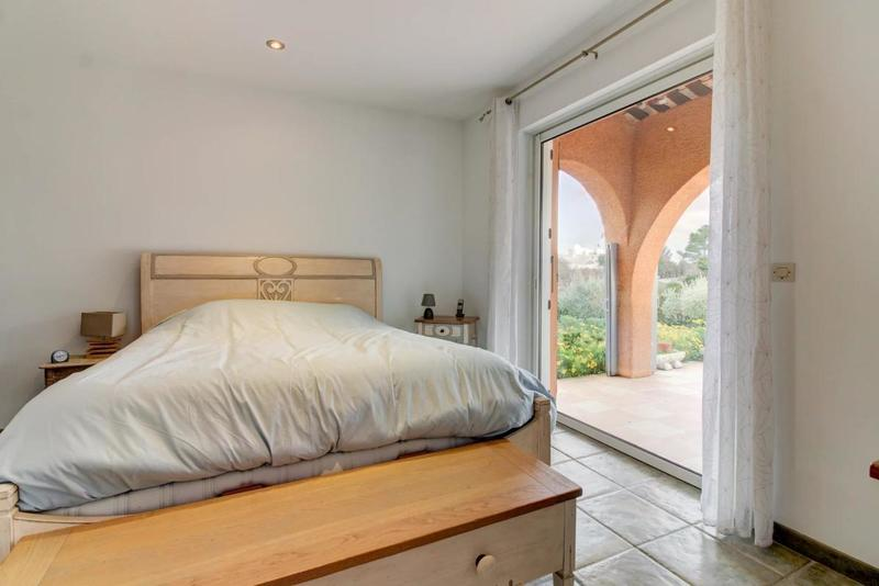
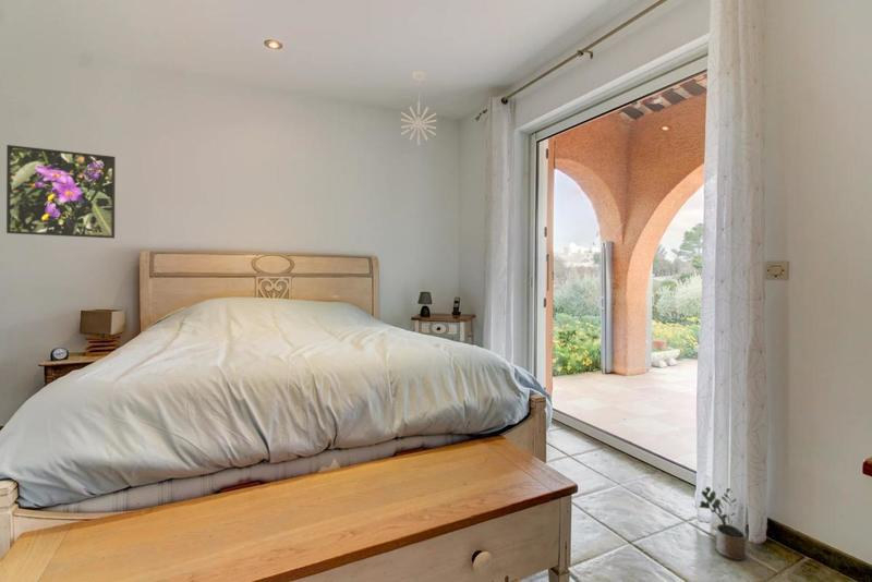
+ potted plant (723, 520)
+ pendant light (419, 108)
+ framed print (63, 193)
